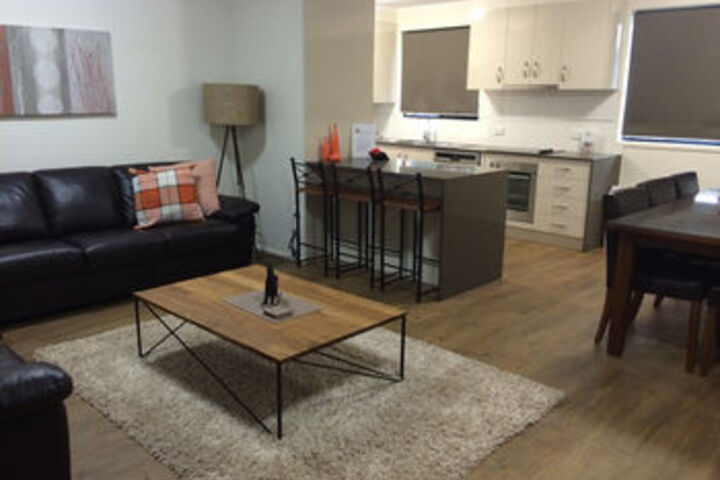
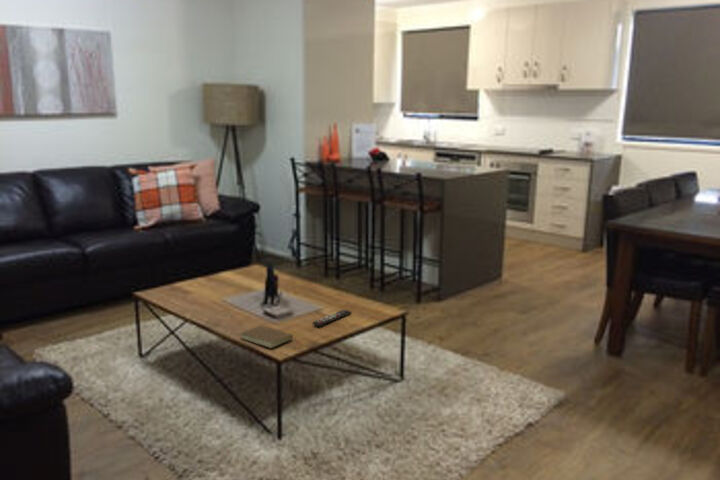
+ remote control (332, 317)
+ book (269, 334)
